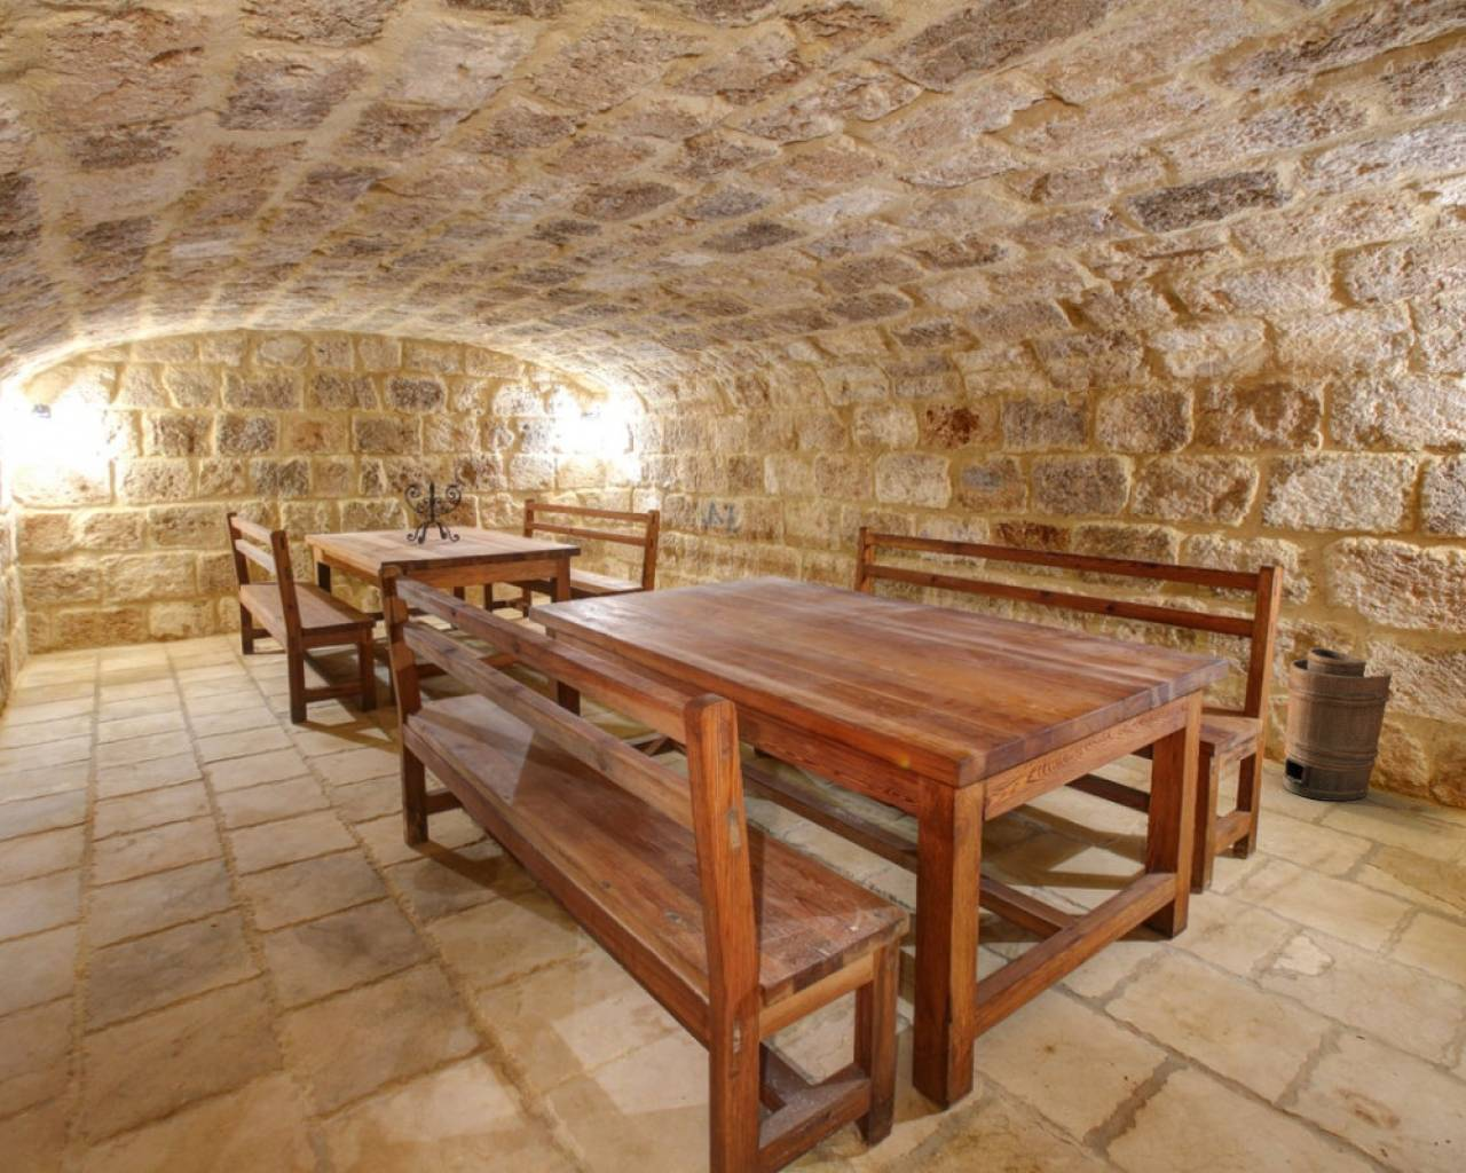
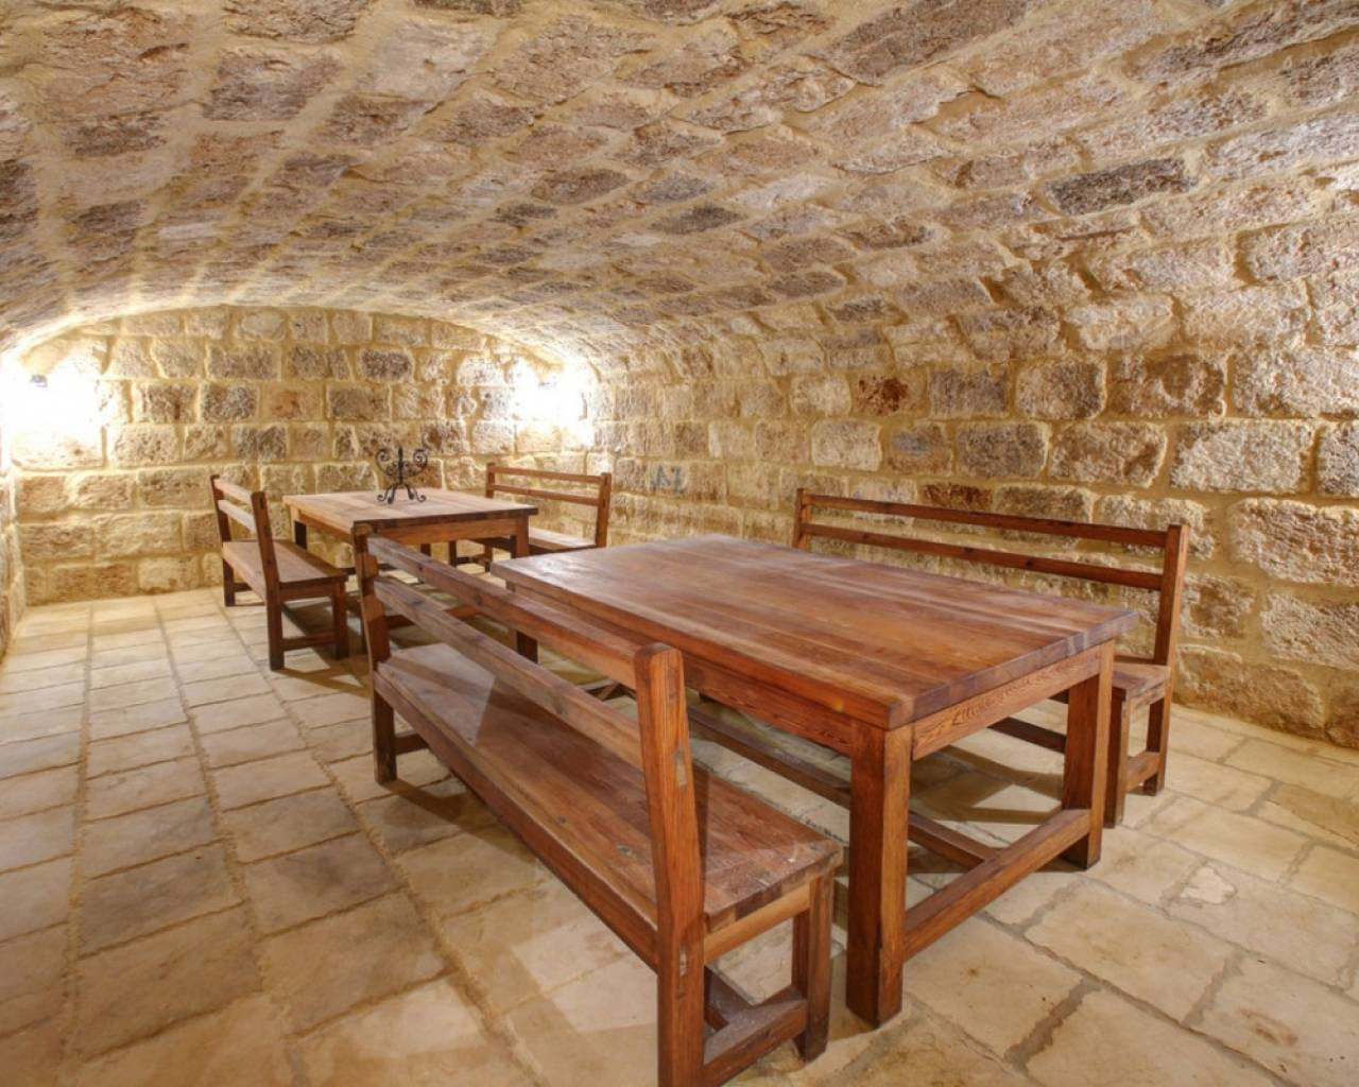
- wooden barrel (1332, 723)
